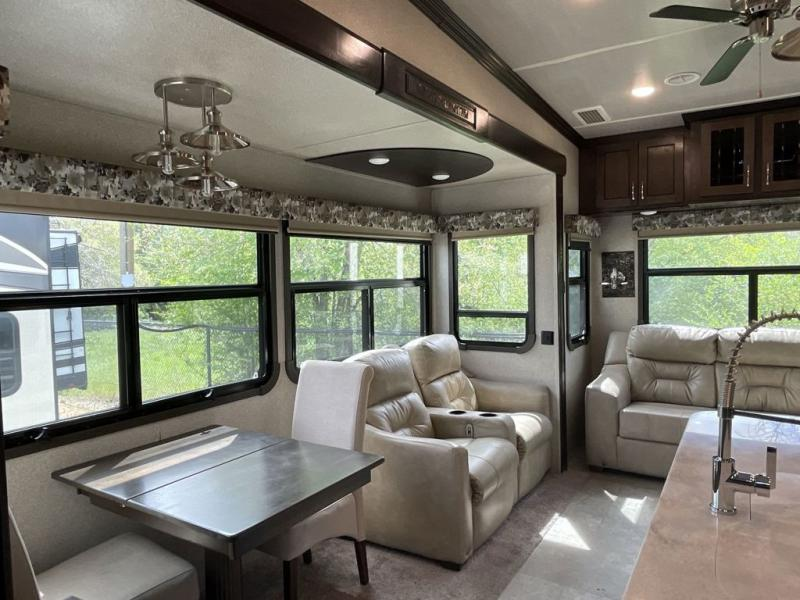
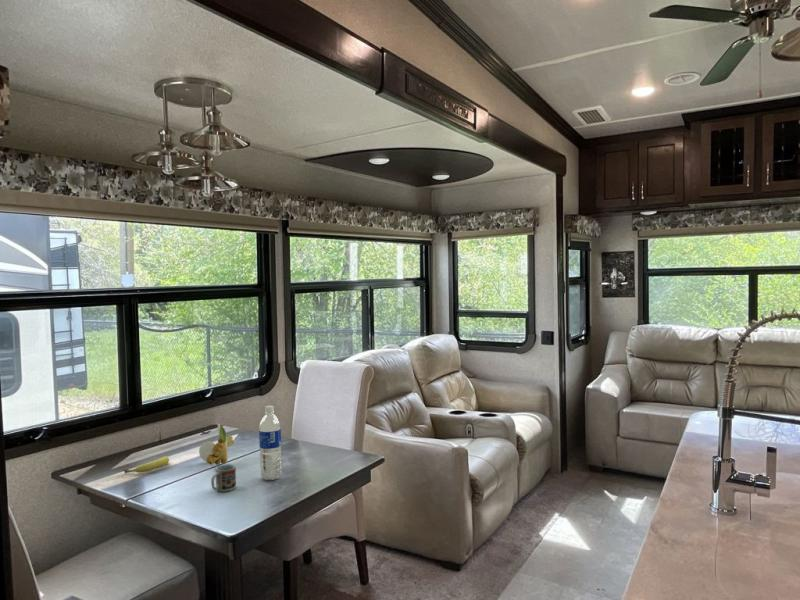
+ plant (211, 442)
+ water bottle (270, 442)
+ cup (223, 479)
+ fruit (150, 464)
